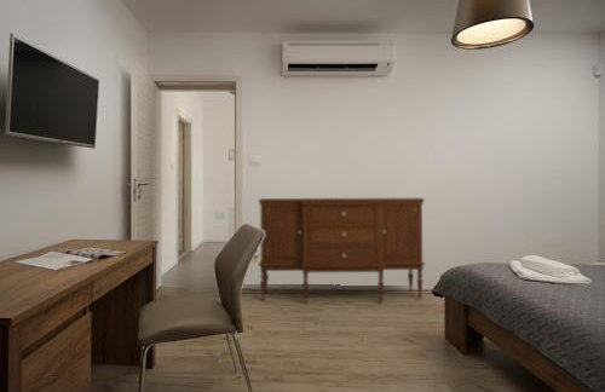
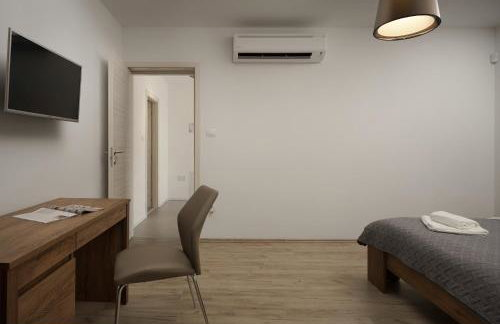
- sideboard (340, 247)
